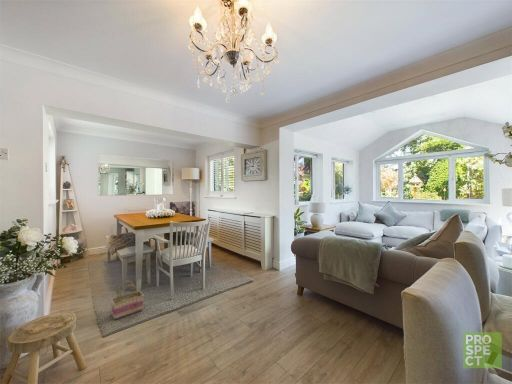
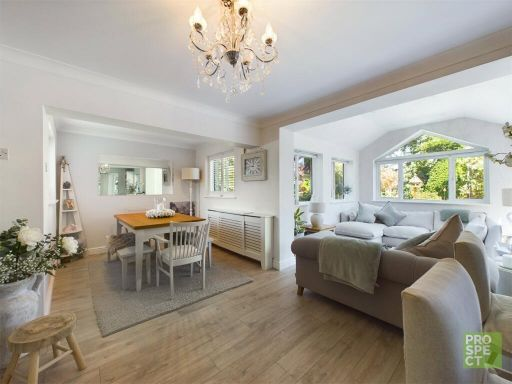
- basket (127, 297)
